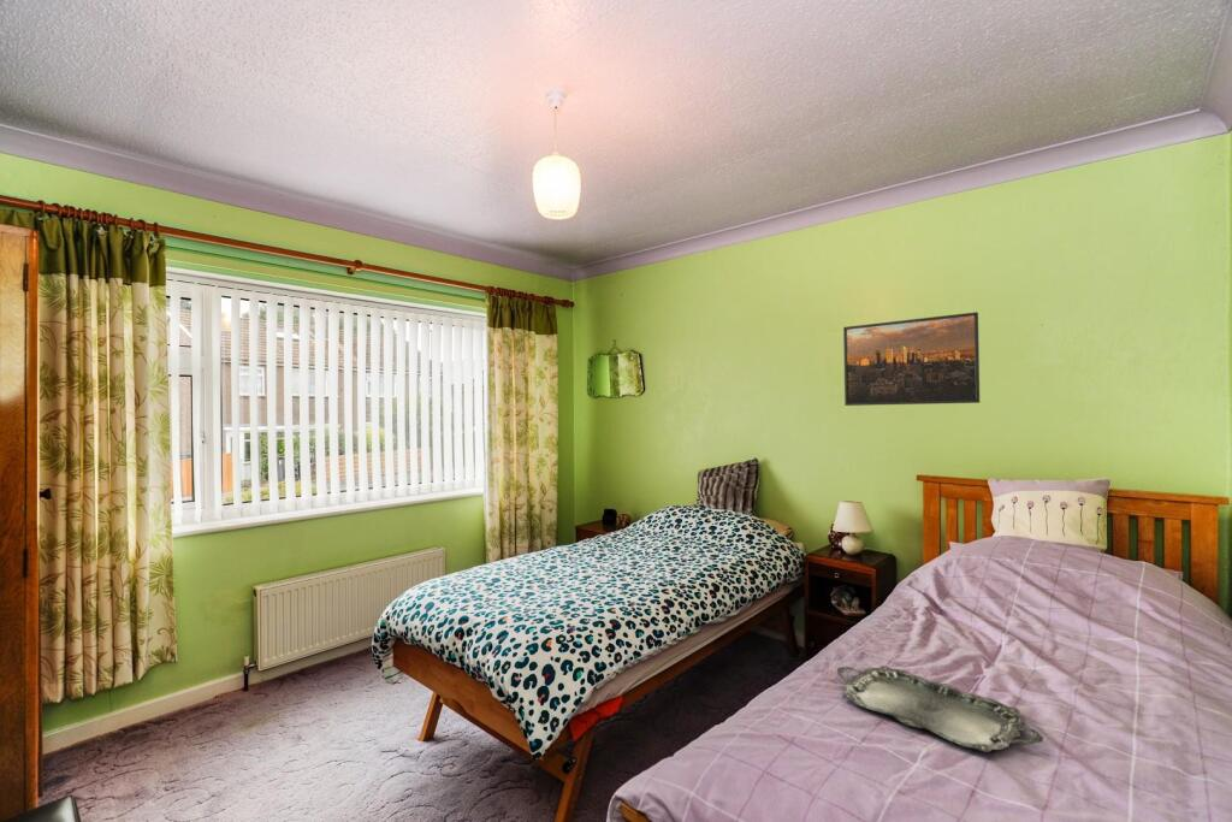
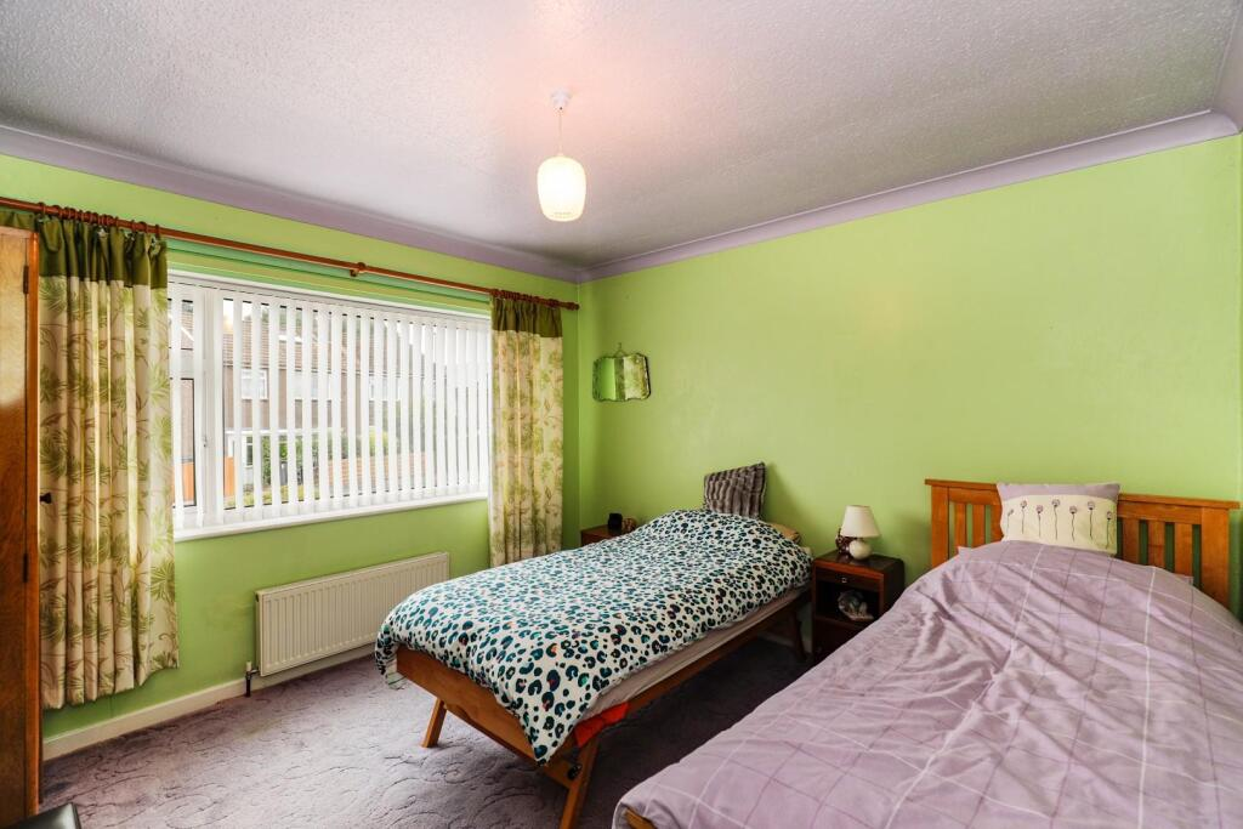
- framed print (906, 362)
- serving tray (928, 703)
